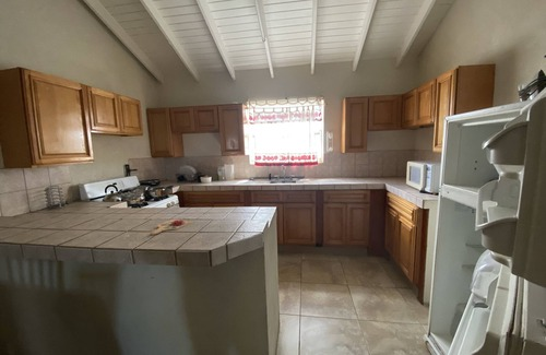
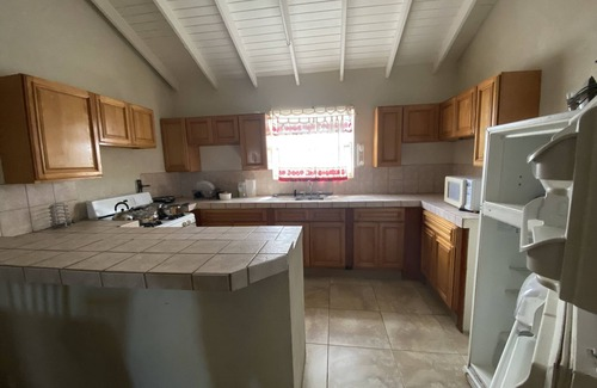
- cutting board (168, 225)
